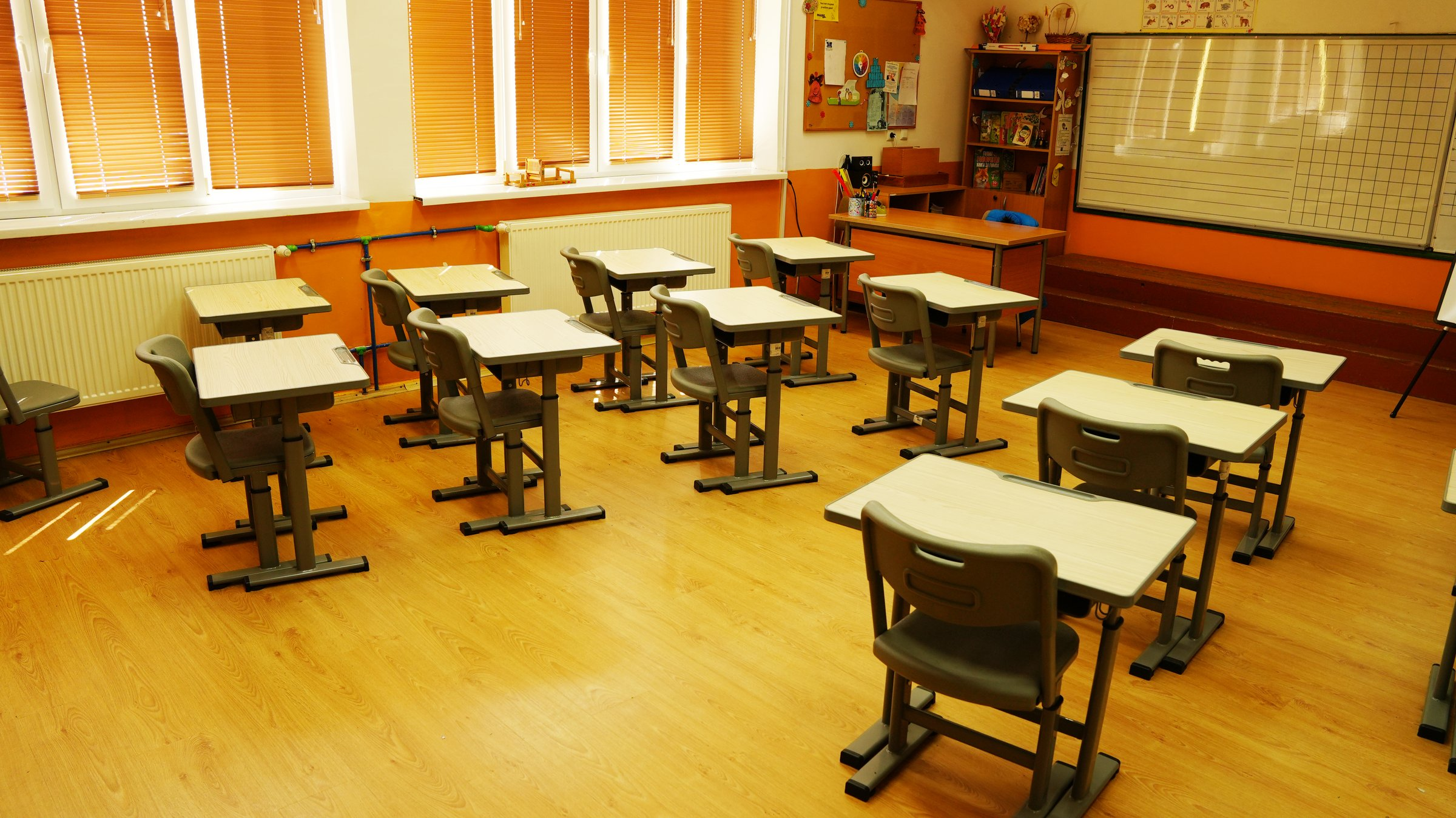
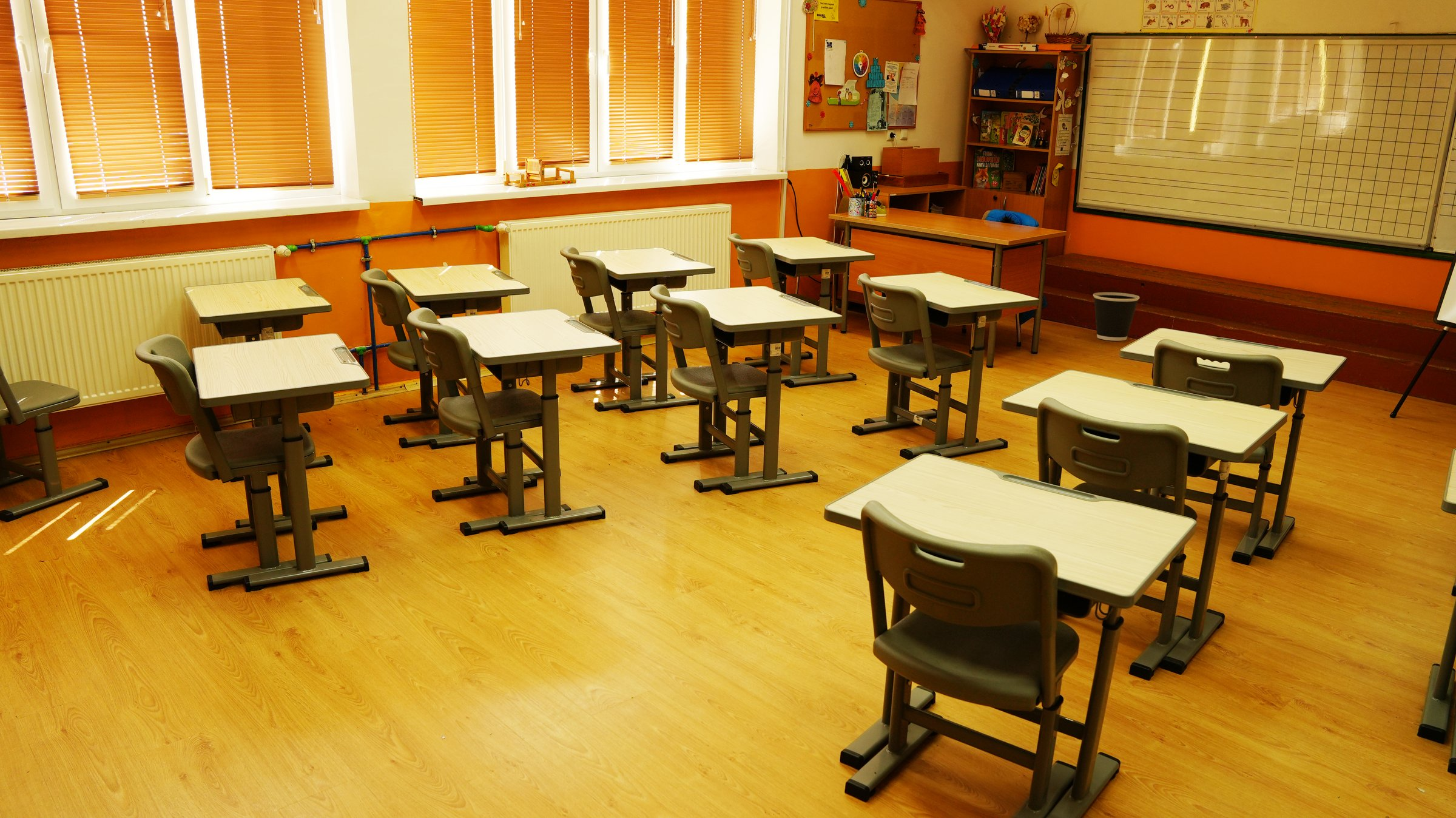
+ wastebasket (1114, 317)
